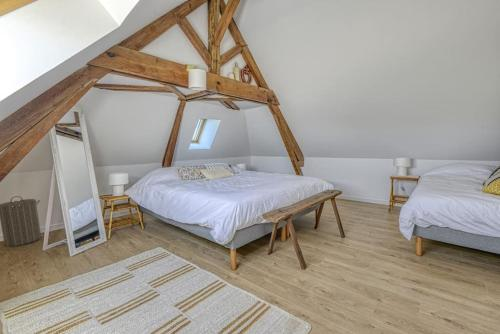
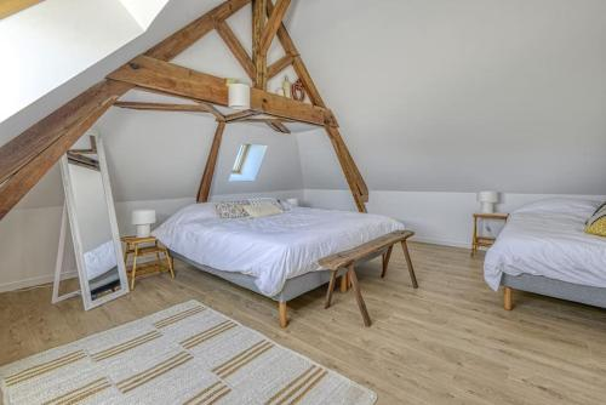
- laundry hamper (20, 218)
